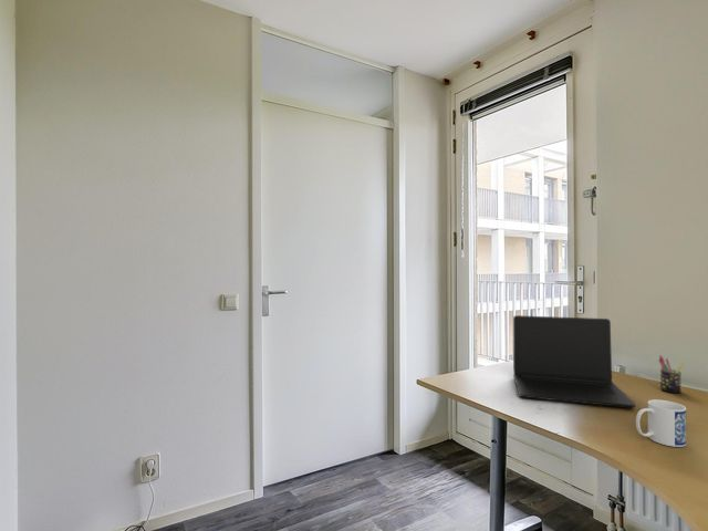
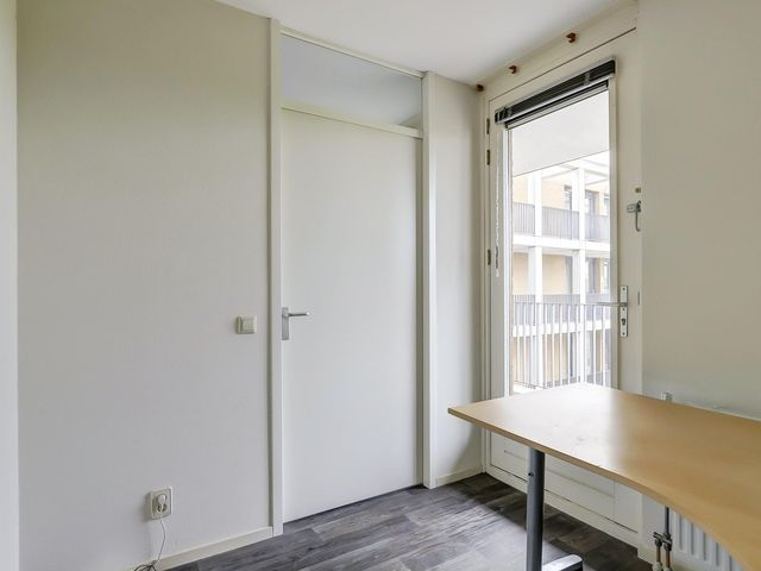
- mug (659, 423)
- laptop (566, 356)
- pen holder (668, 374)
